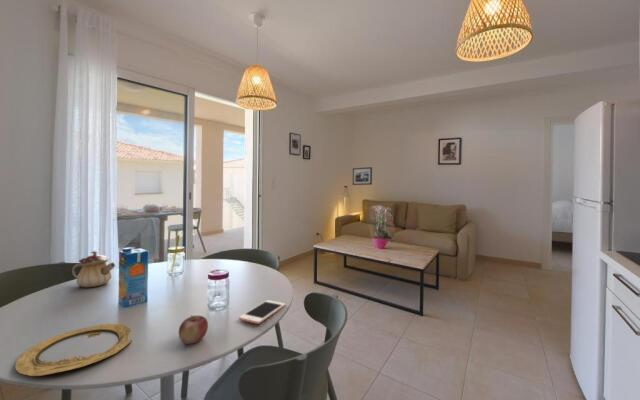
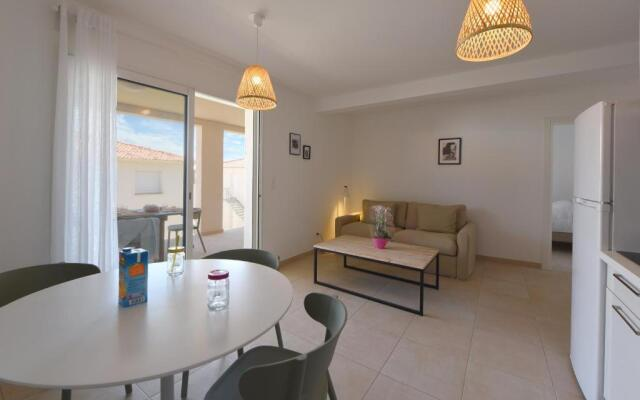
- apple (193, 327)
- teapot (92, 267)
- plate (79, 356)
- cell phone (263, 310)
- picture frame (362, 176)
